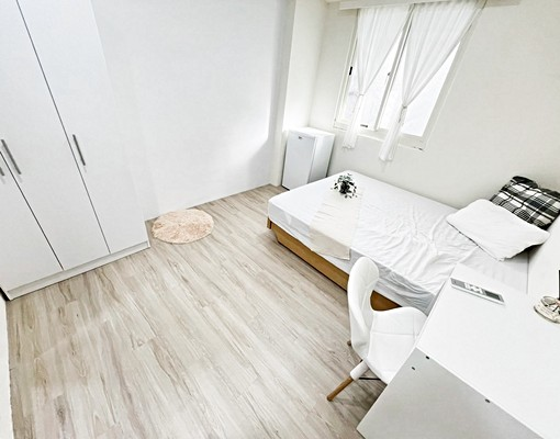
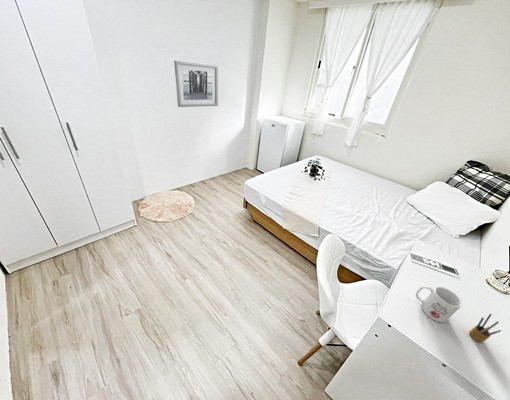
+ pencil box (484, 328)
+ wall art (198, 85)
+ mug (435, 300)
